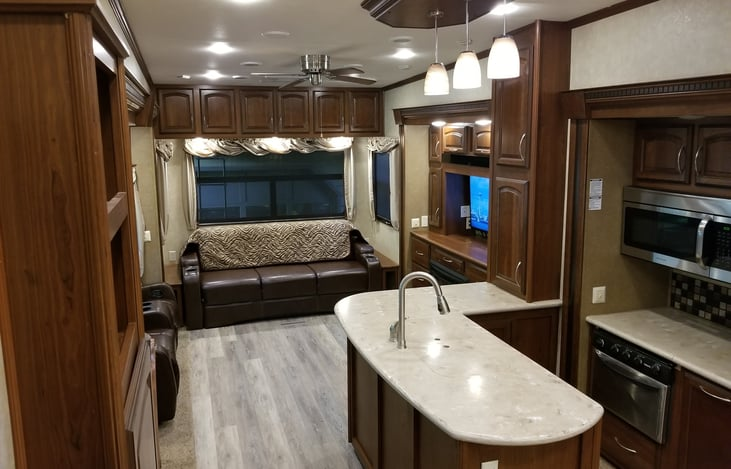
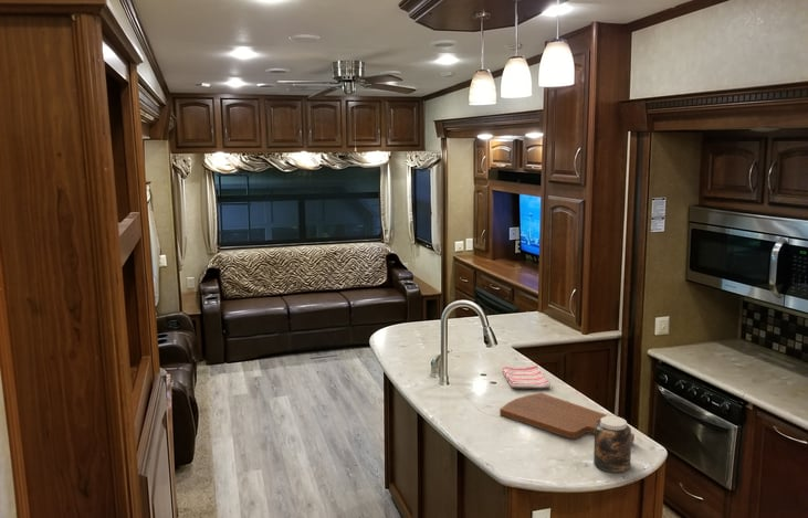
+ dish towel (525, 377)
+ jar (612, 442)
+ cutting board (559, 416)
